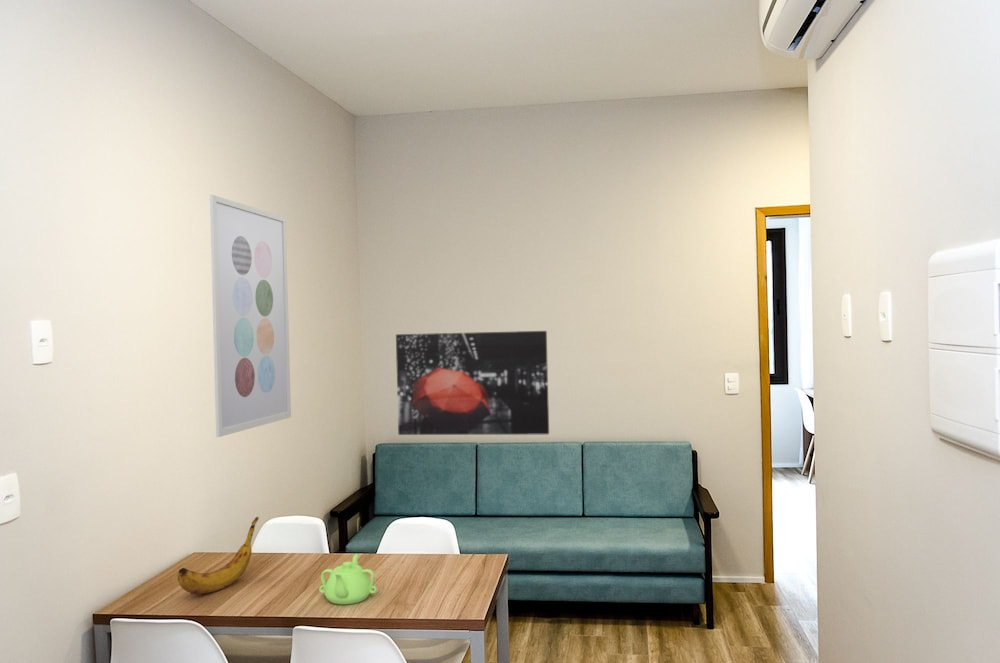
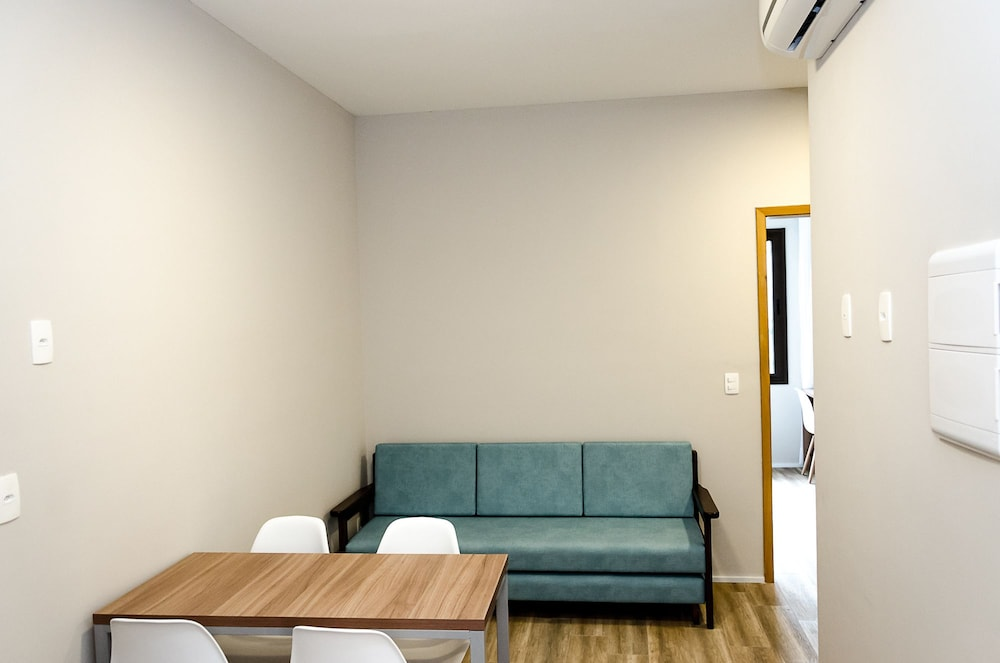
- teapot (348, 579)
- wall art (471, 383)
- banana (225, 565)
- wall art (254, 316)
